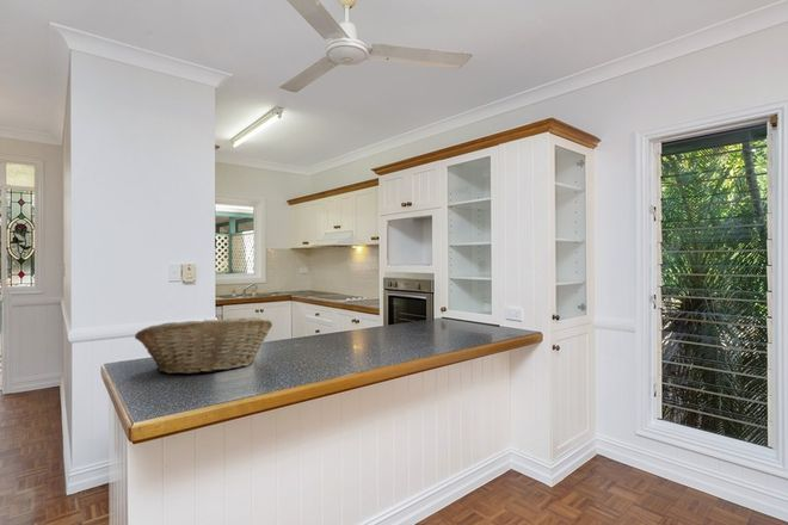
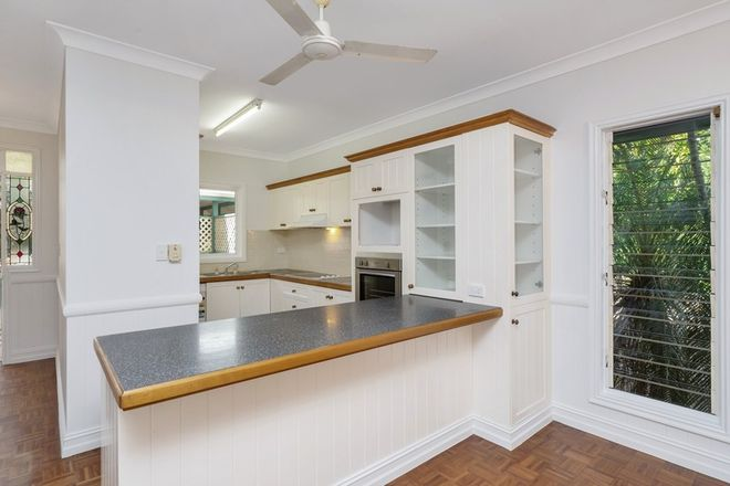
- fruit basket (208, 340)
